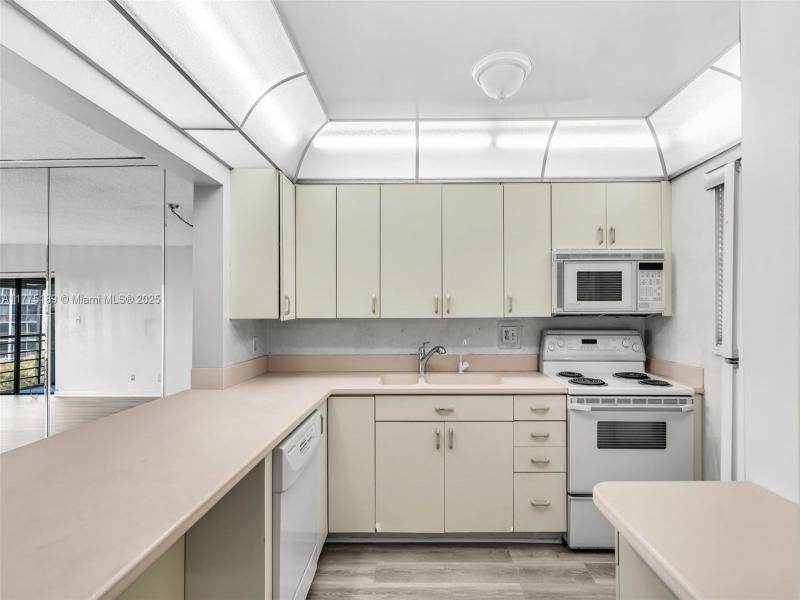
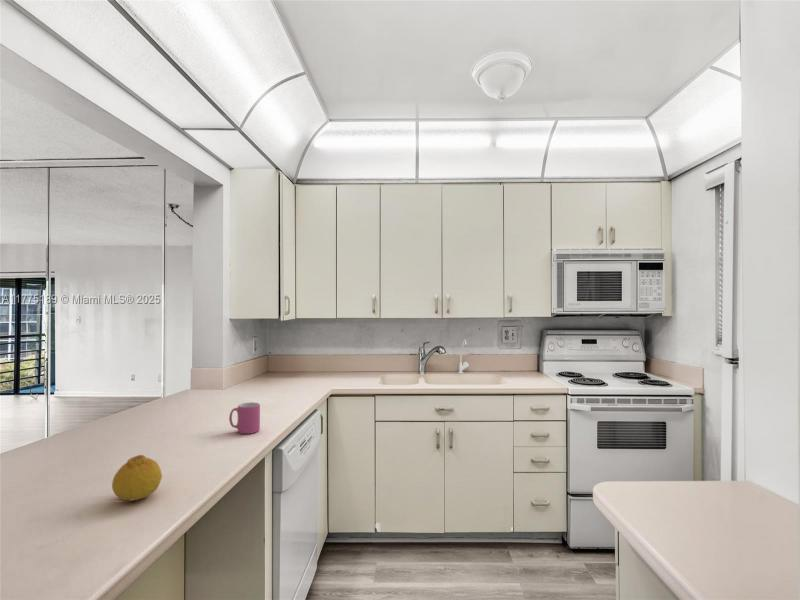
+ mug (244, 418)
+ fruit (137, 476)
